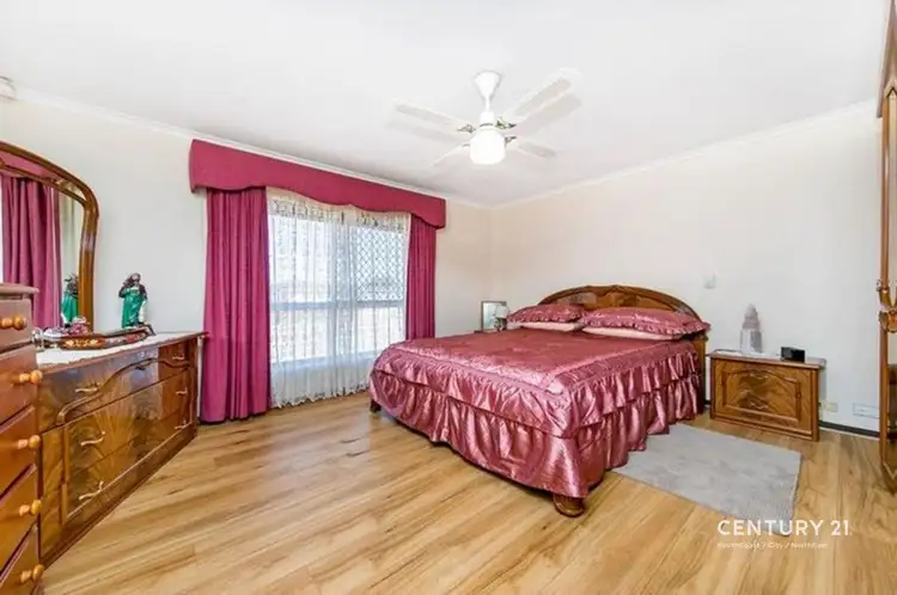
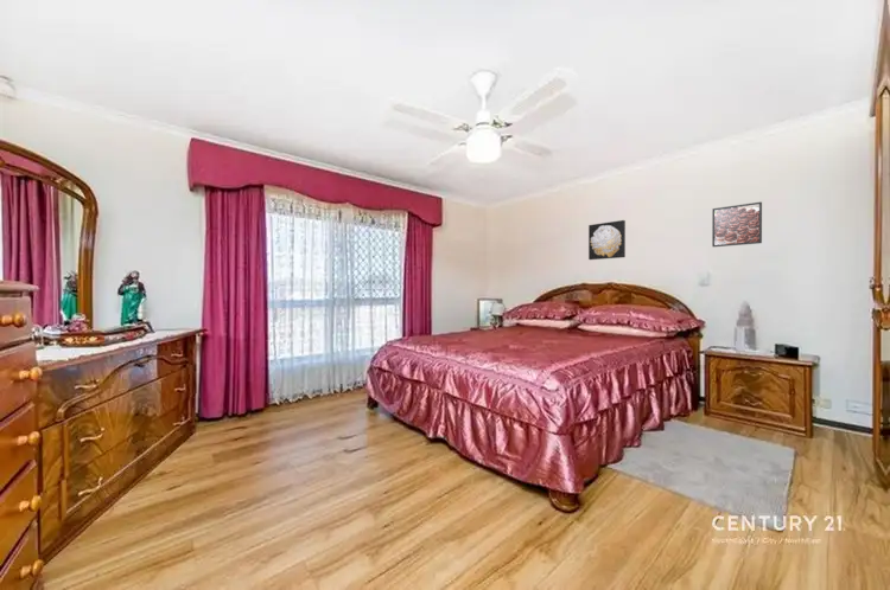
+ wall art (606, 241)
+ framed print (736, 225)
